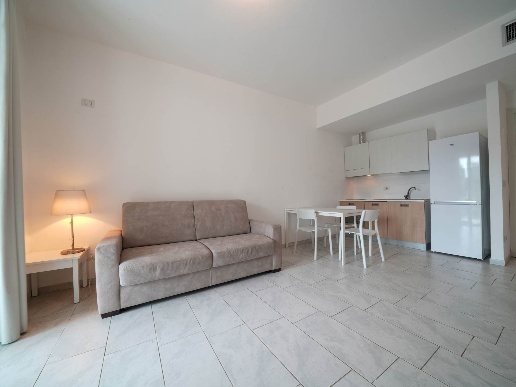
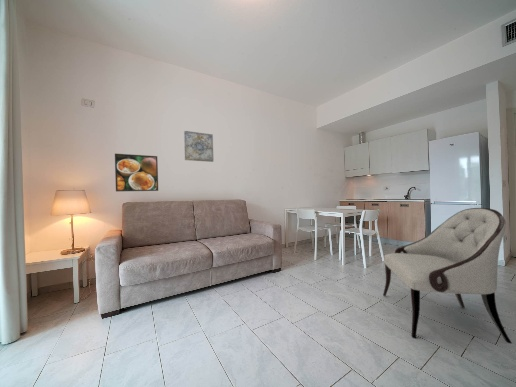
+ wall art (199, 146)
+ armchair (438, 263)
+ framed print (137, 173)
